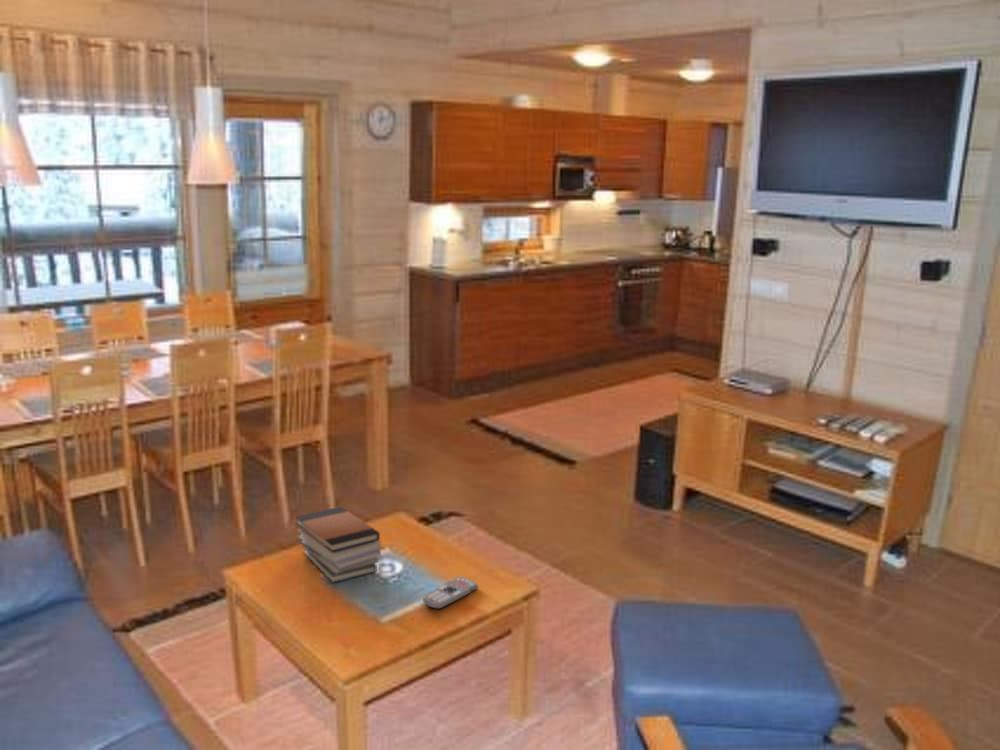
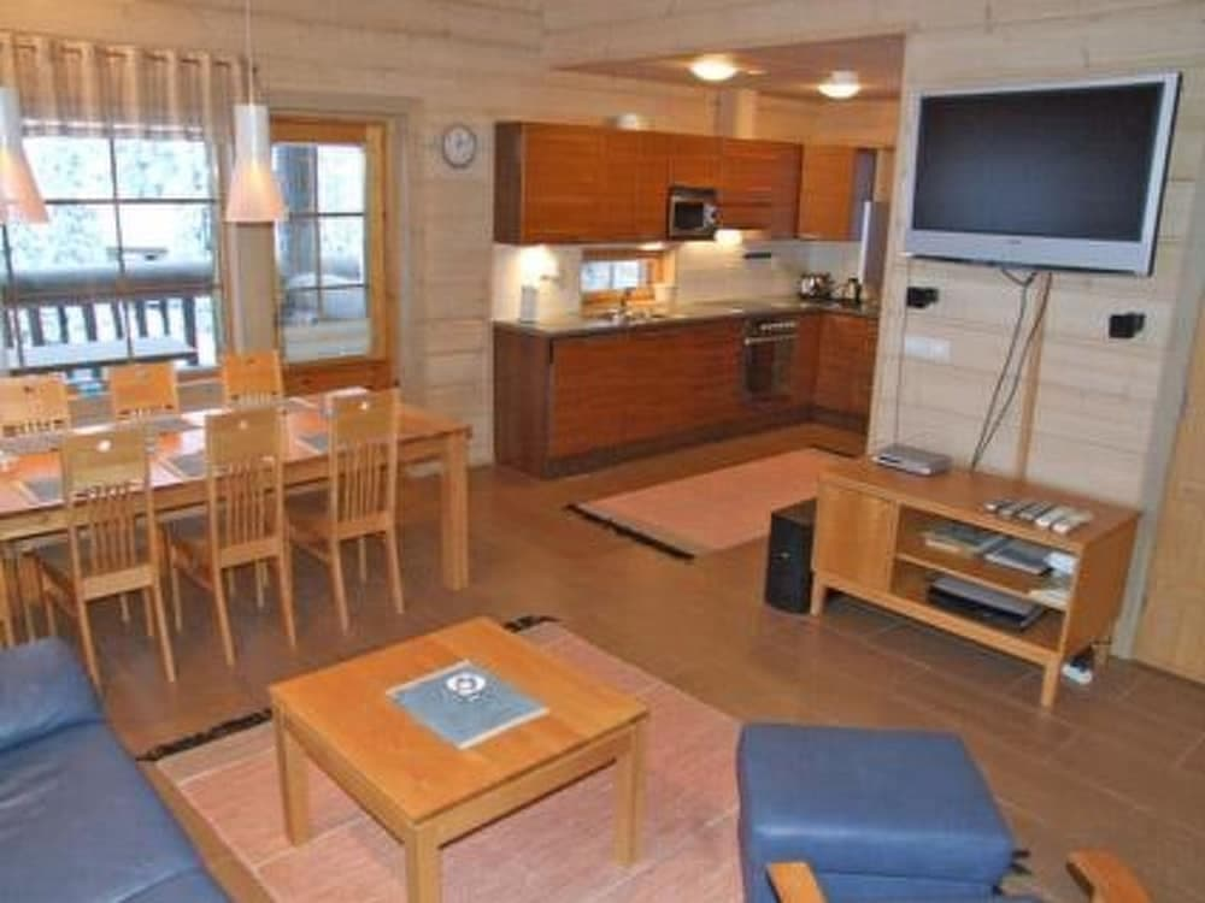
- remote control (449, 593)
- book stack (338, 543)
